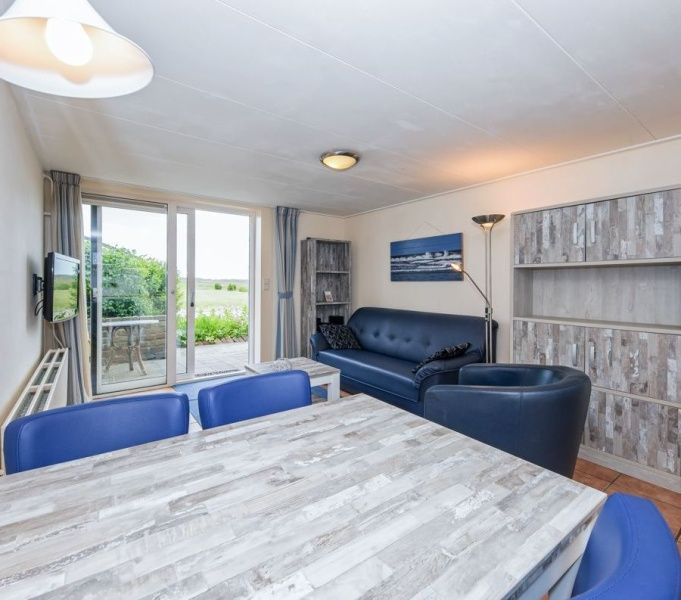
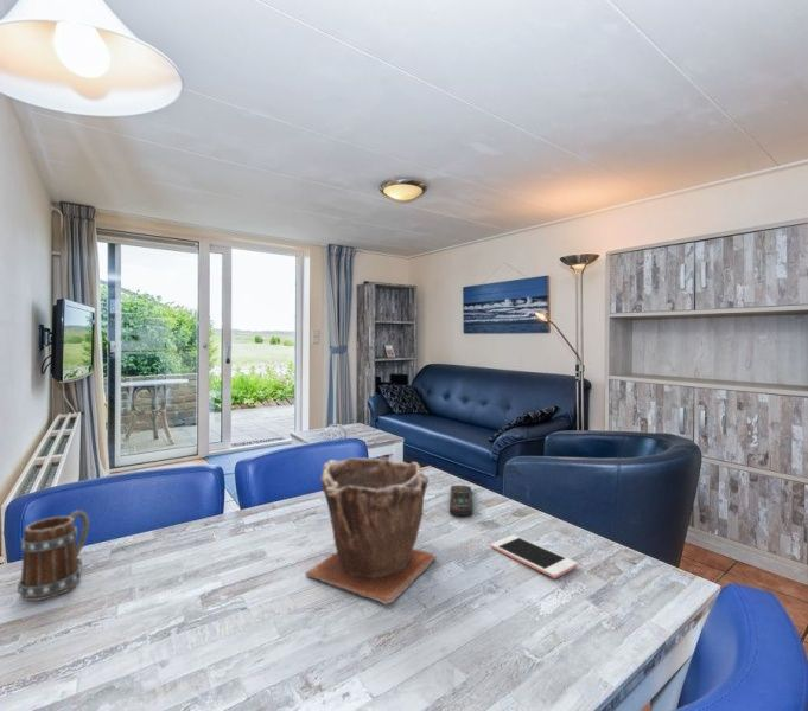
+ mug (59, 550)
+ plant pot (373, 515)
+ cell phone (532, 555)
+ remote control (460, 499)
